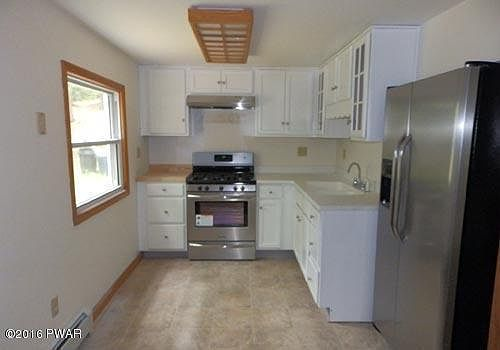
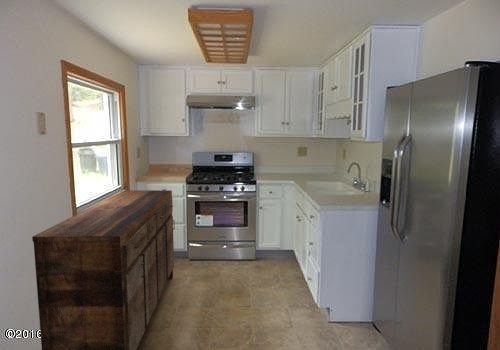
+ sideboard (127, 262)
